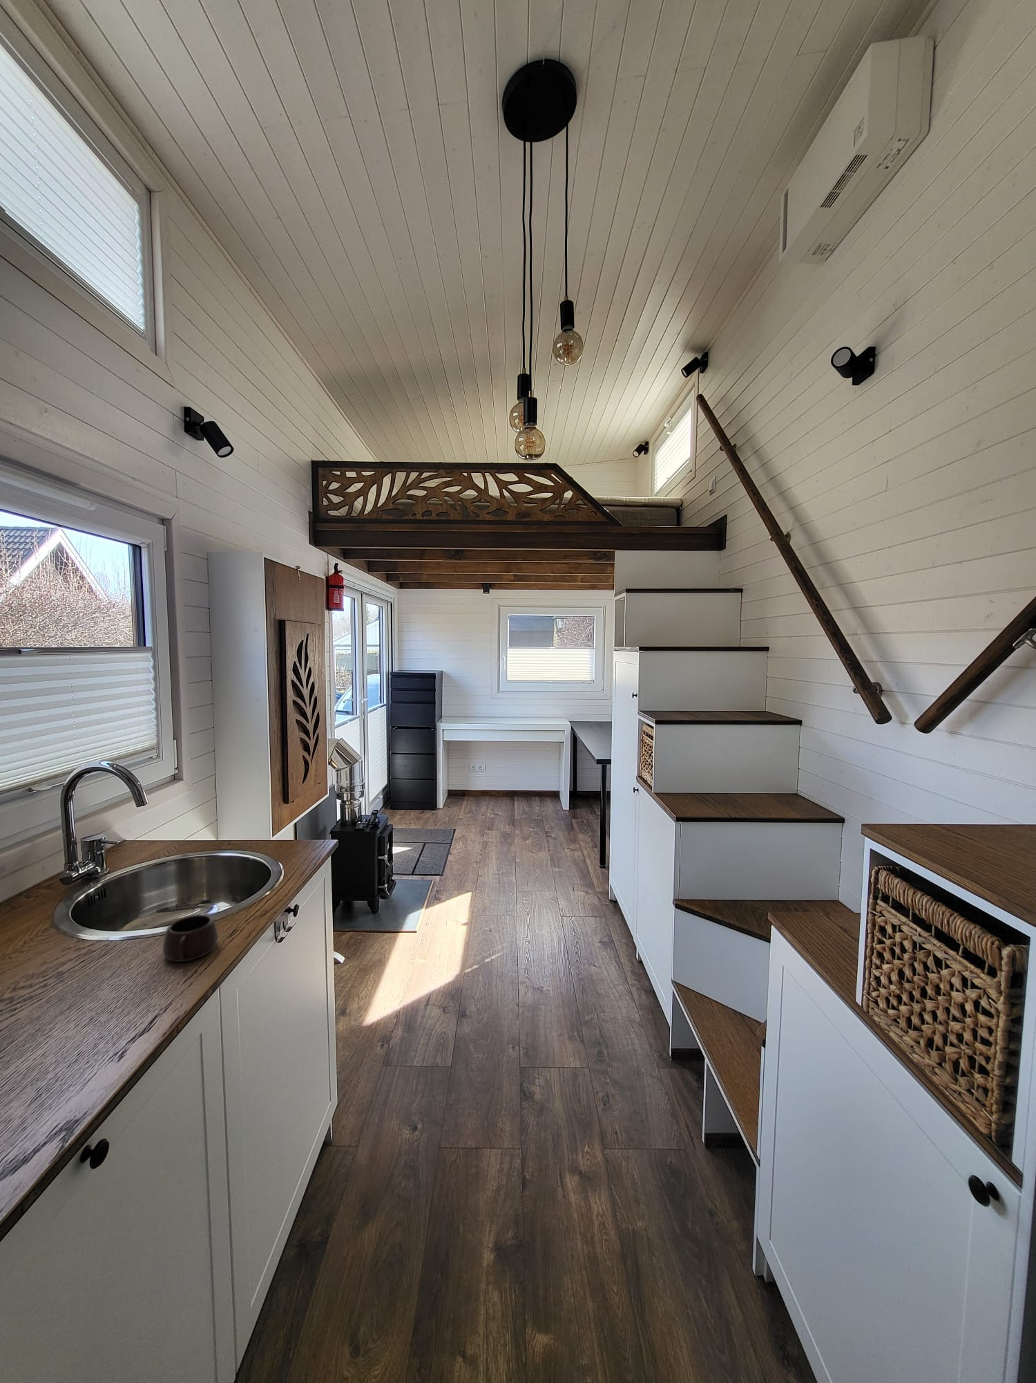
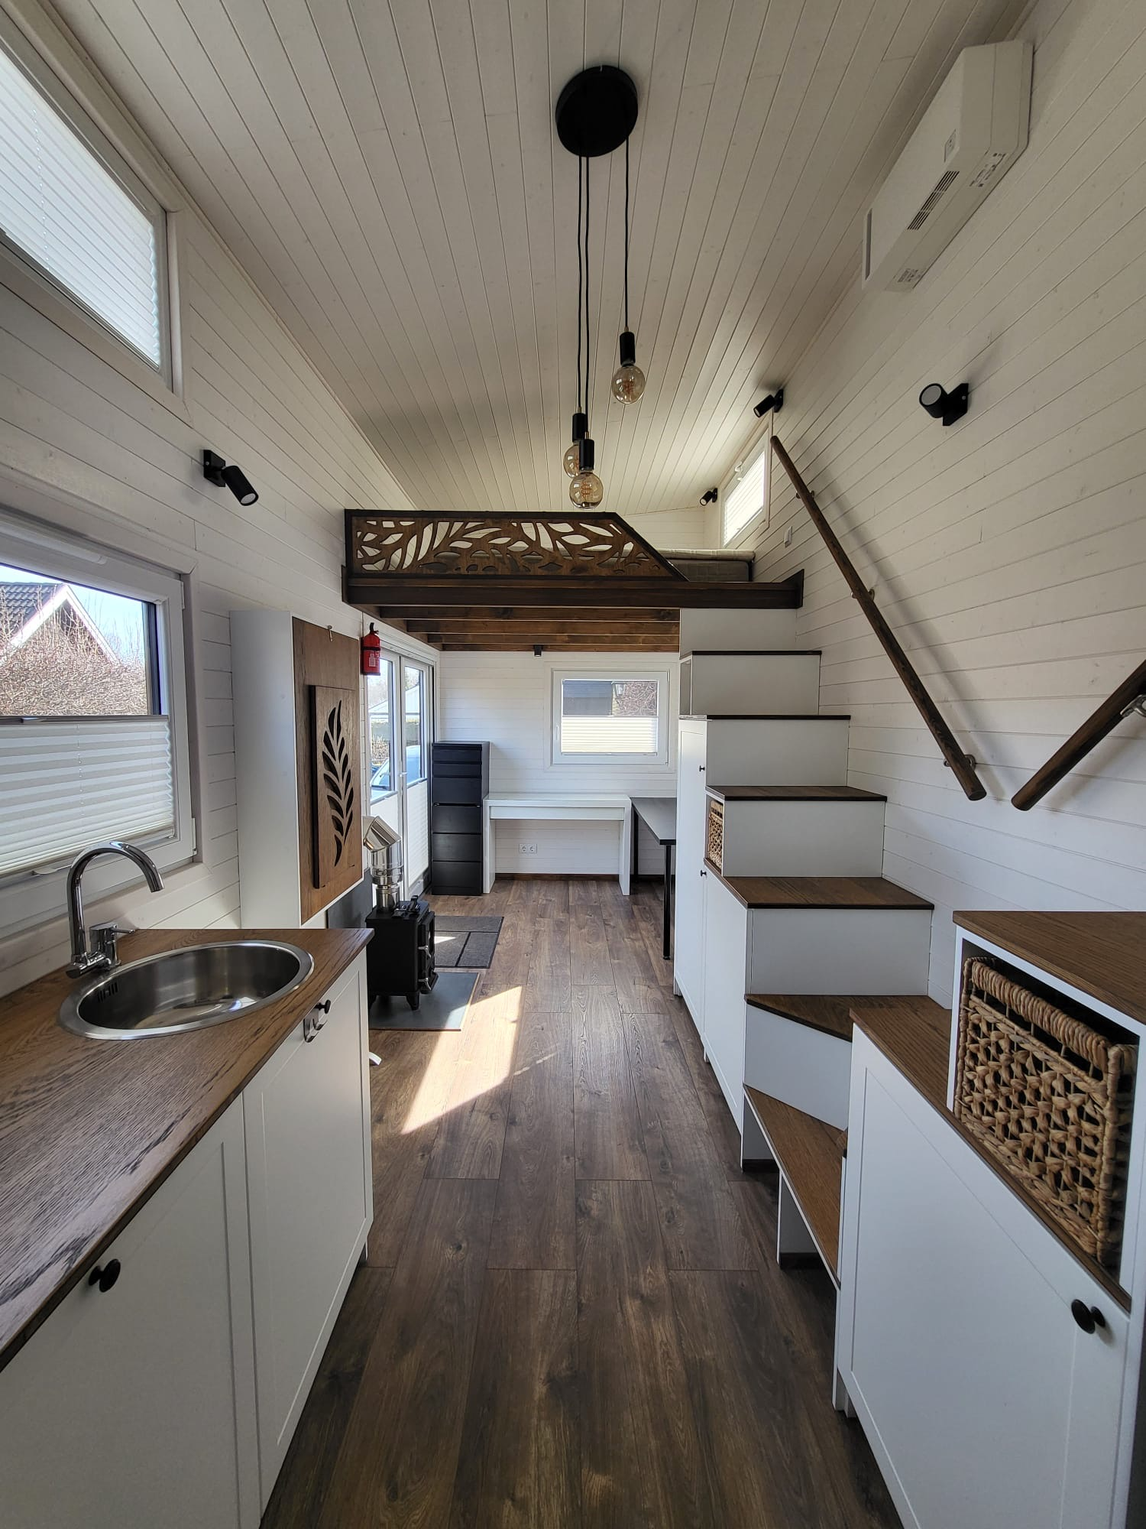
- mug (188, 941)
